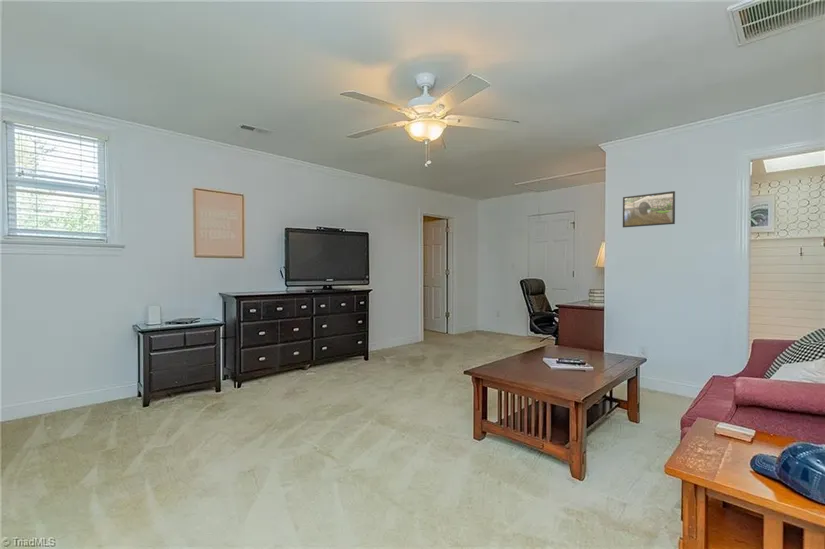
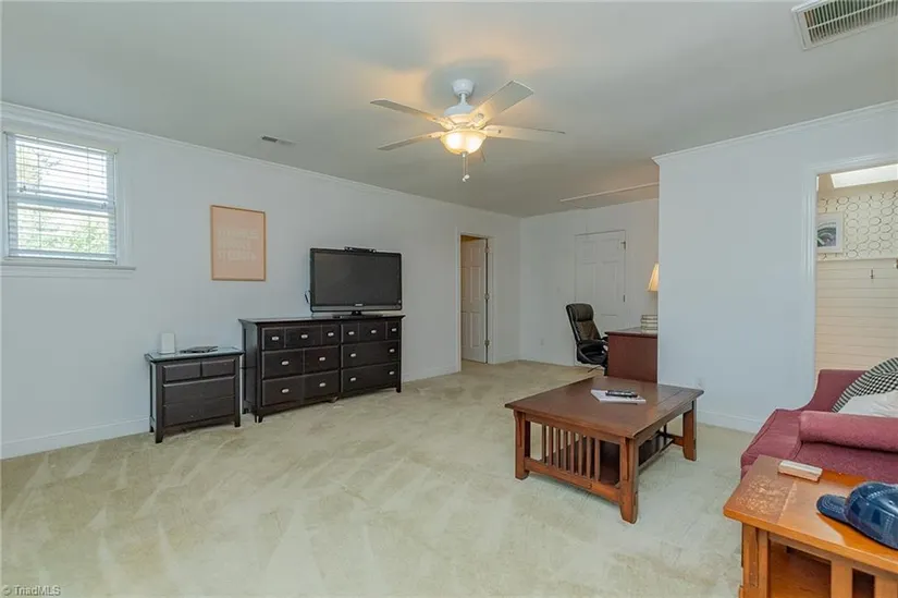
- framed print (647, 210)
